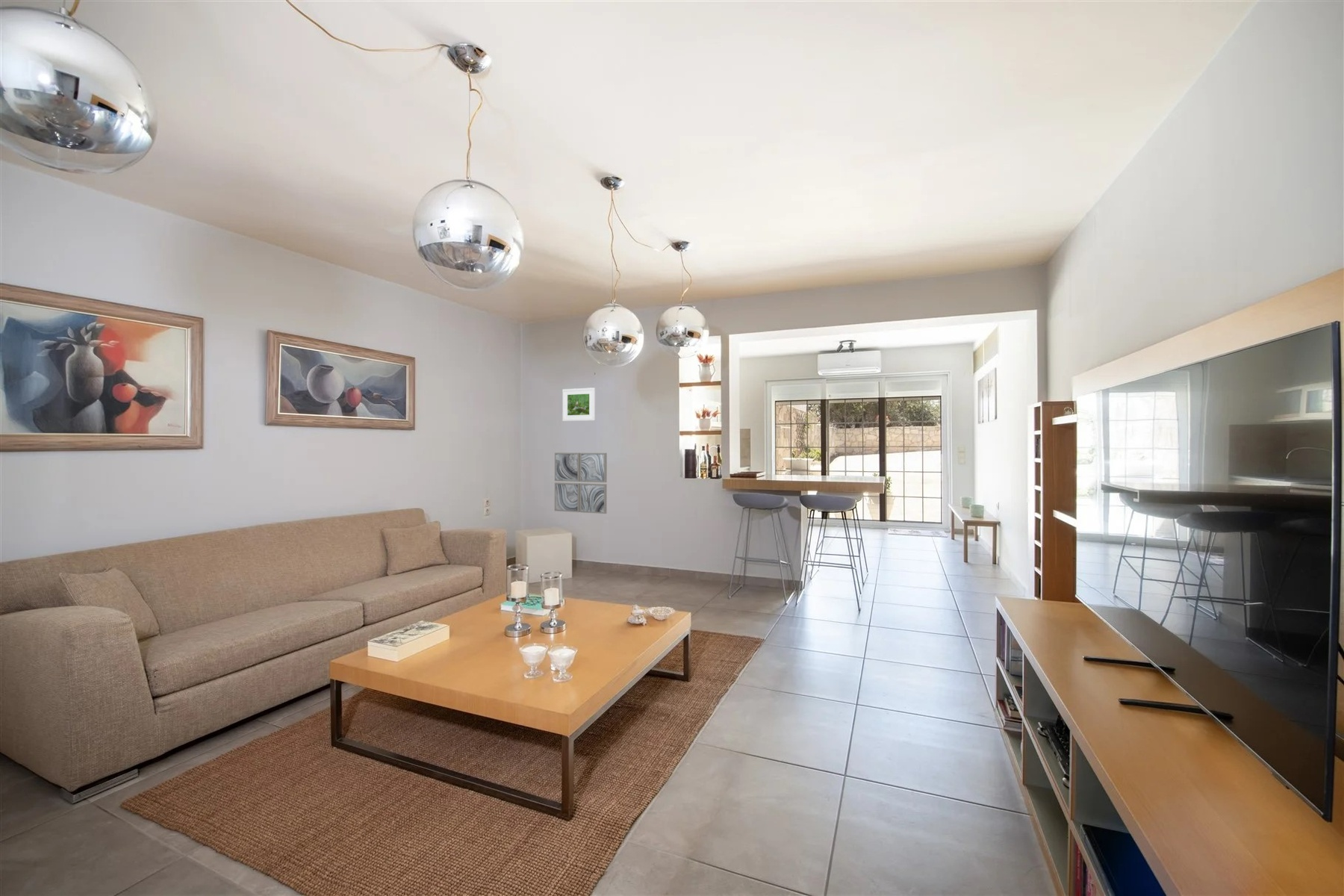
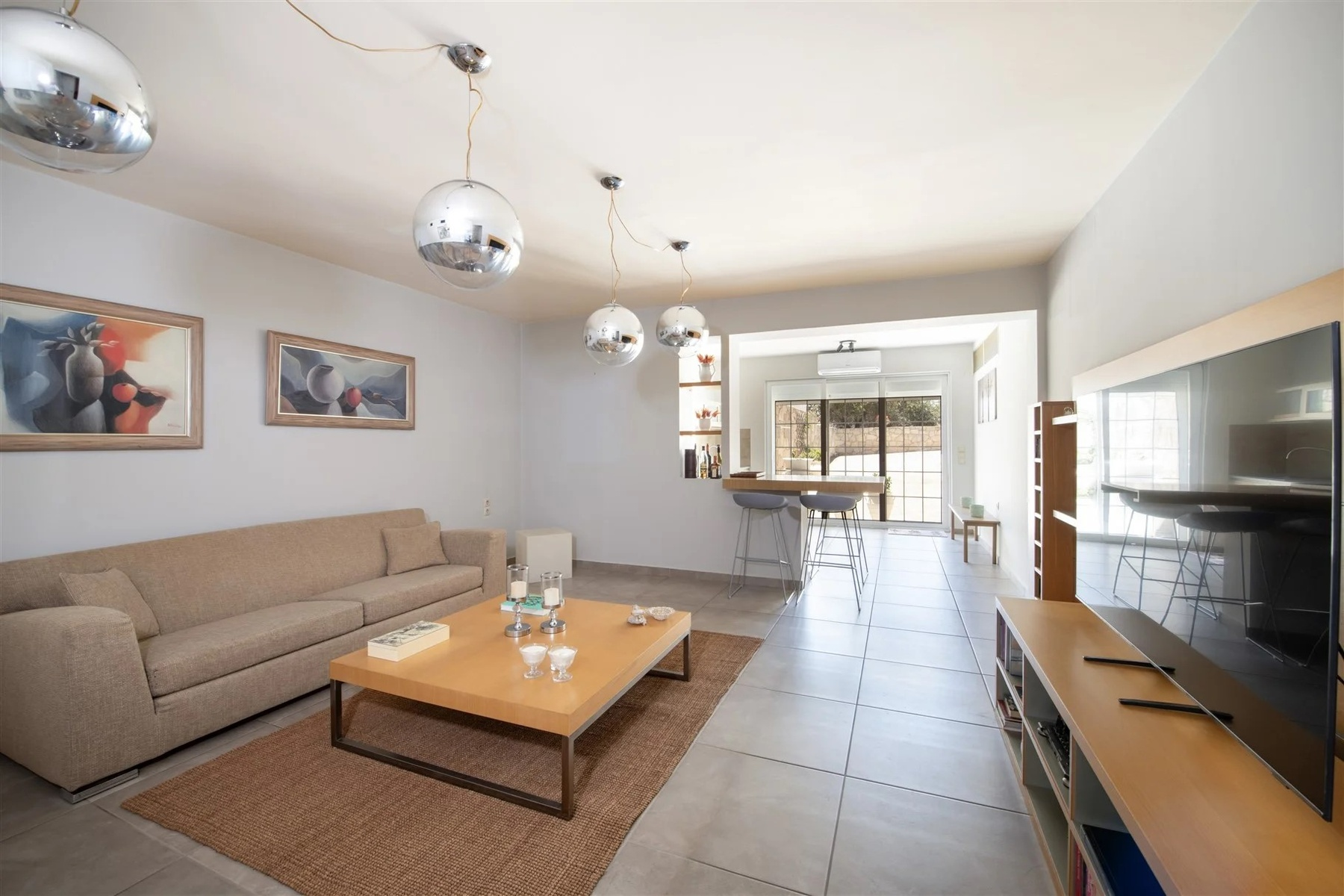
- wall art (579, 483)
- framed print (579, 405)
